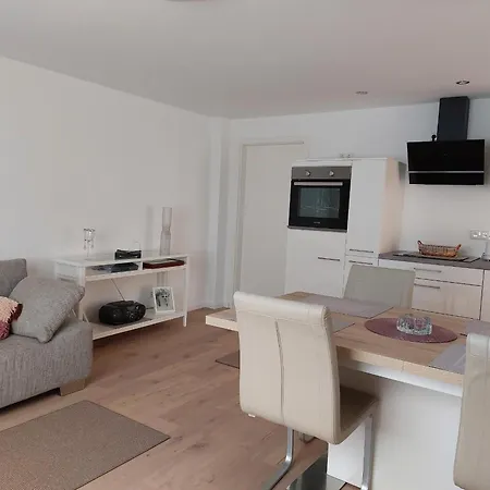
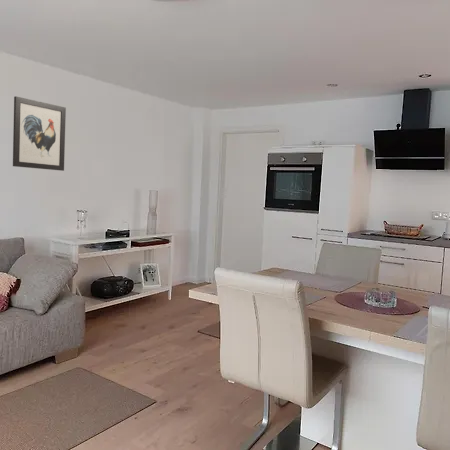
+ wall art (40, 135)
